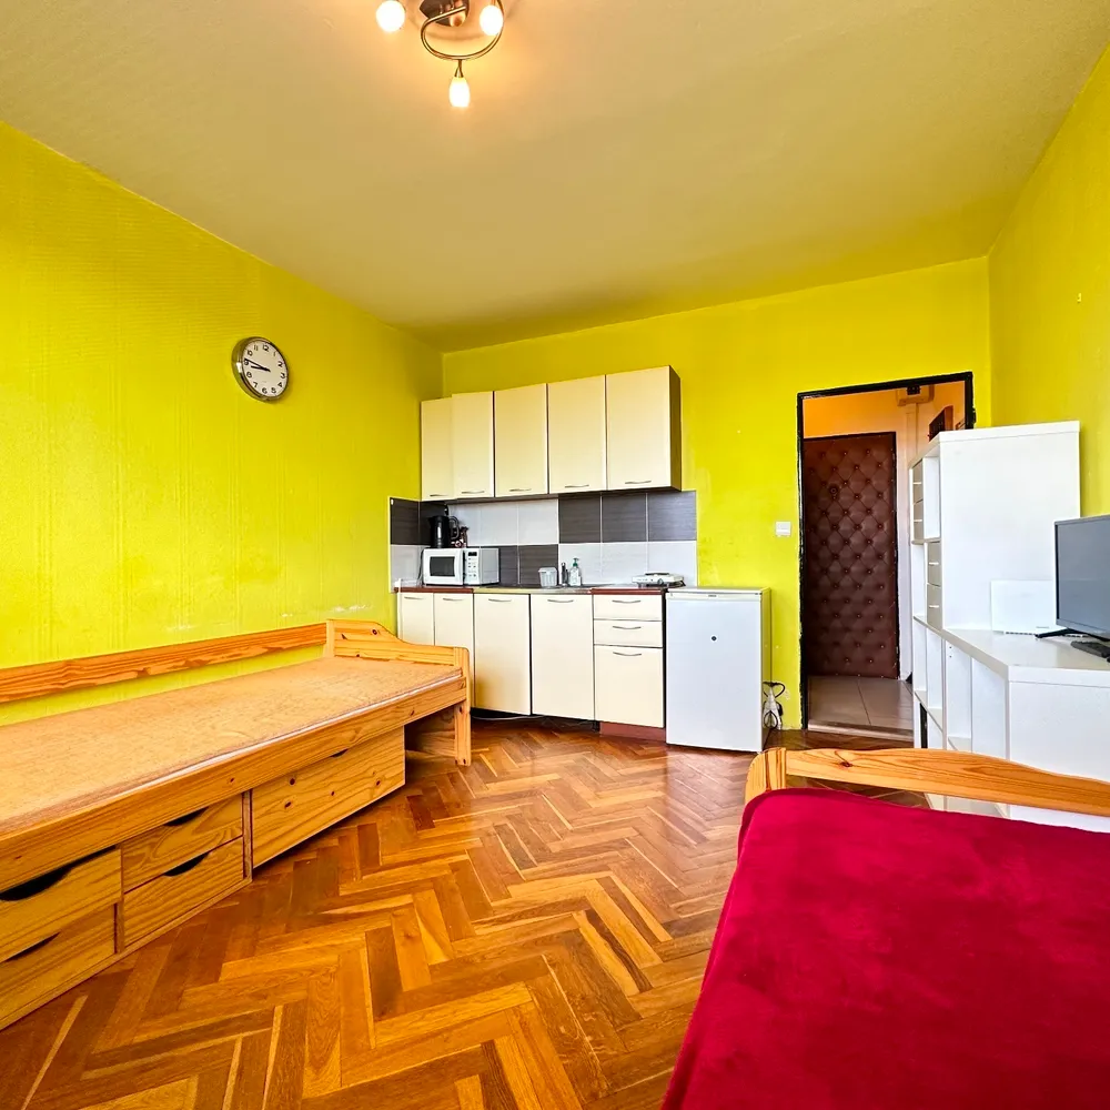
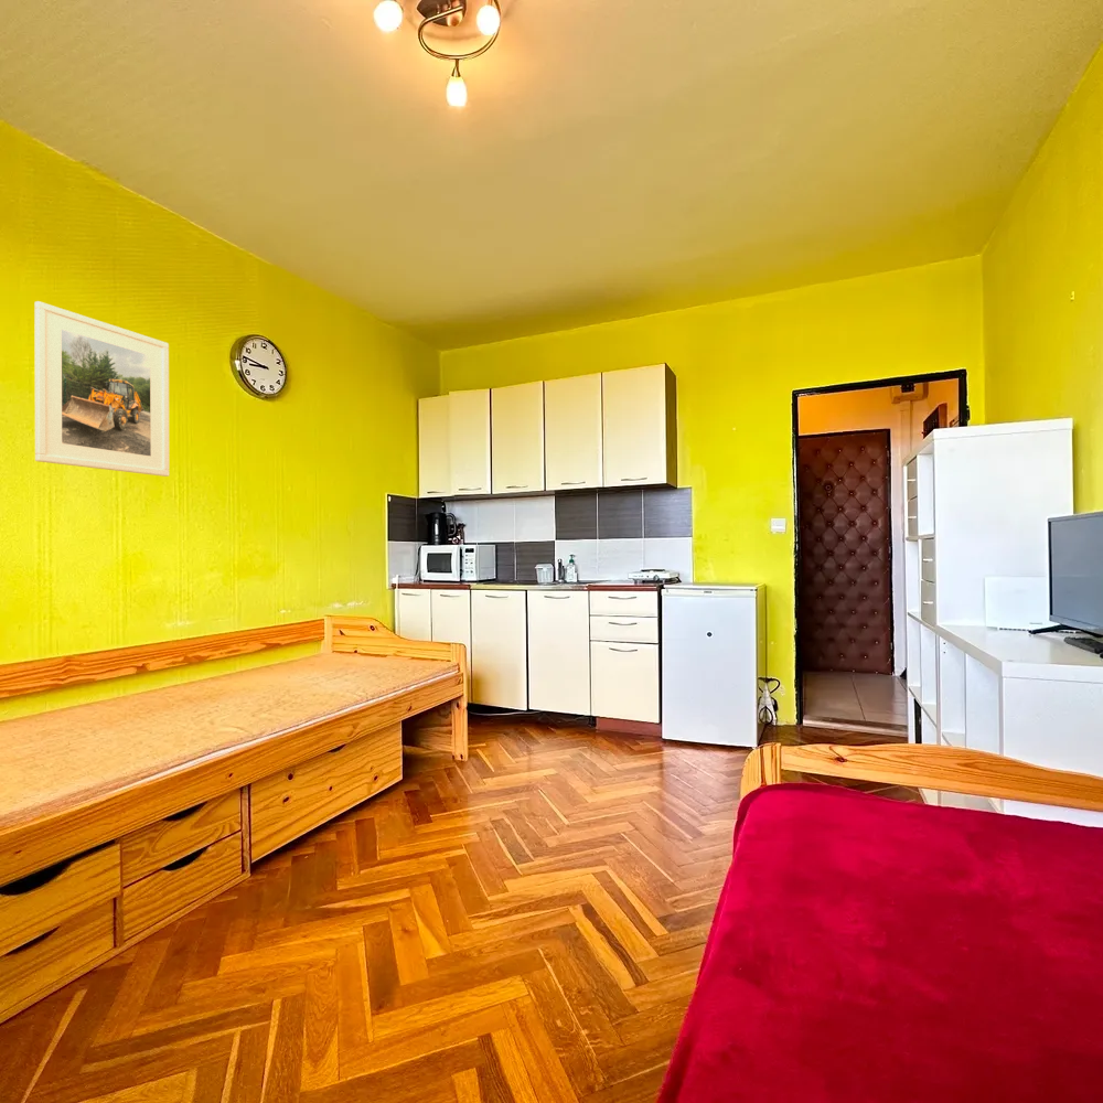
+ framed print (107, 396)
